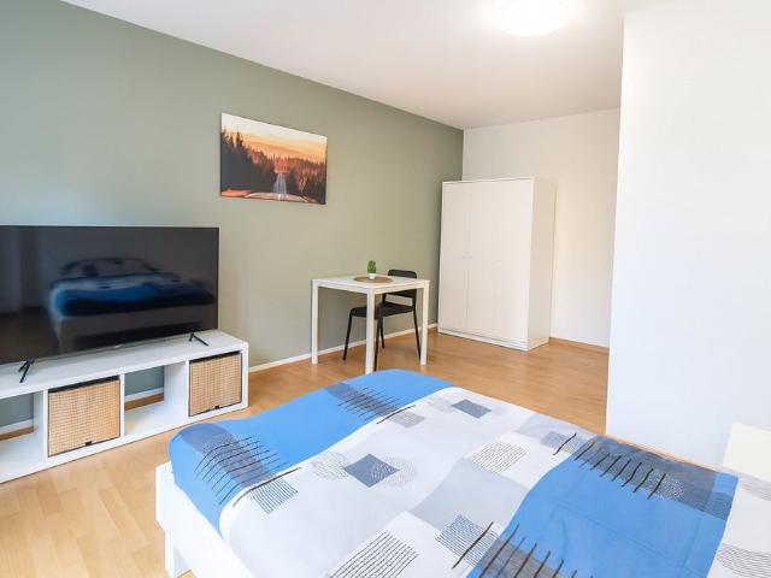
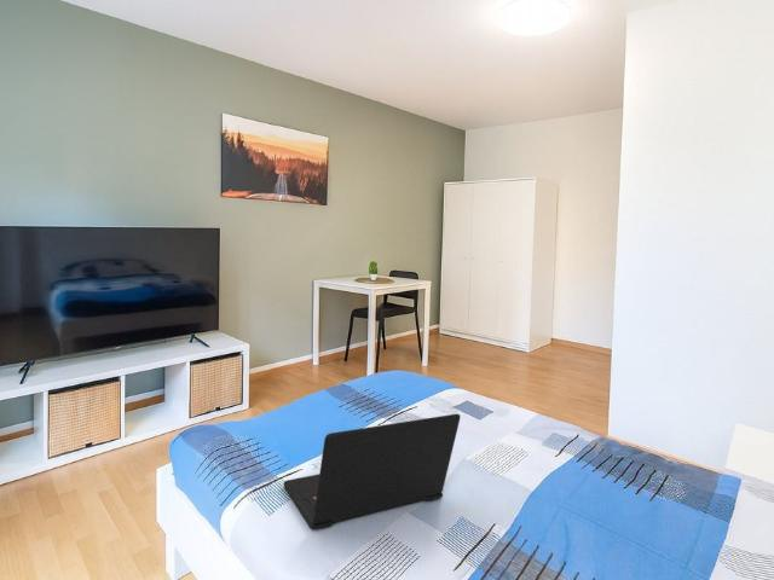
+ laptop (368, 451)
